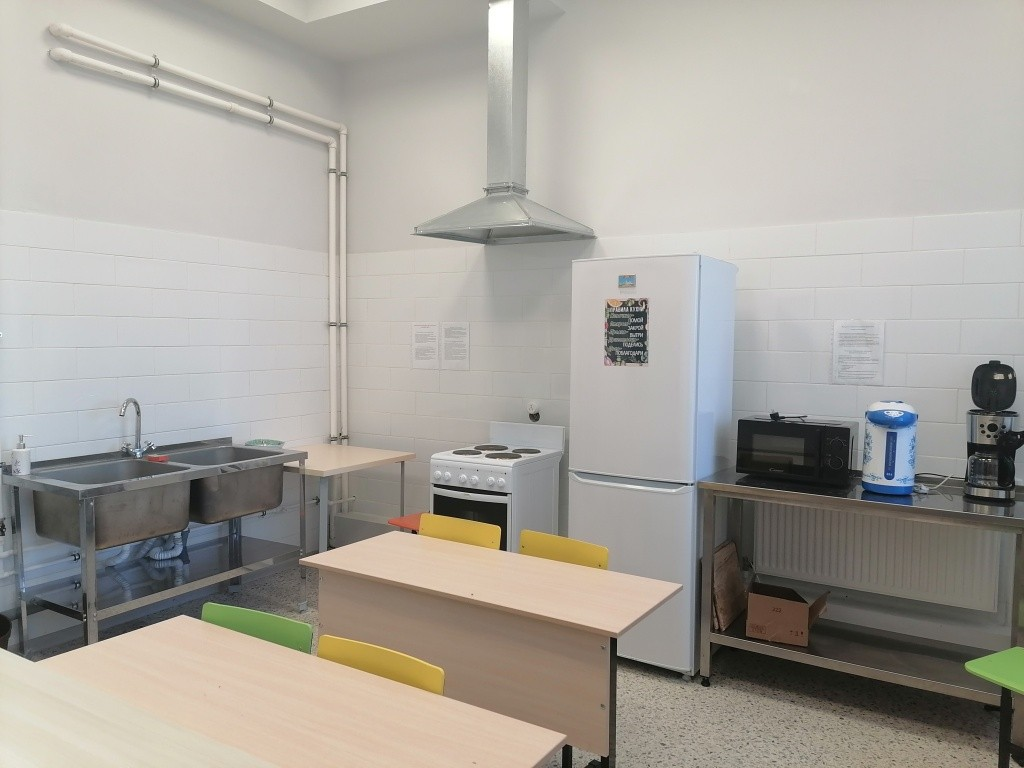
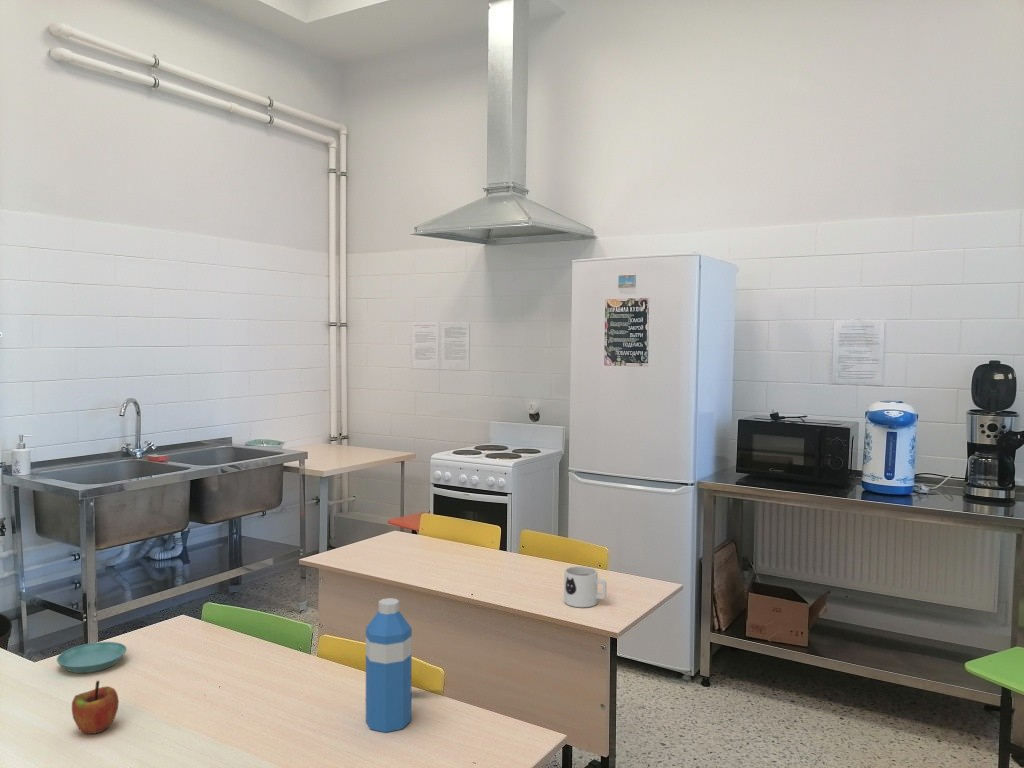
+ saucer (92, 658)
+ water bottle (388, 661)
+ apple (96, 704)
+ mug (584, 586)
